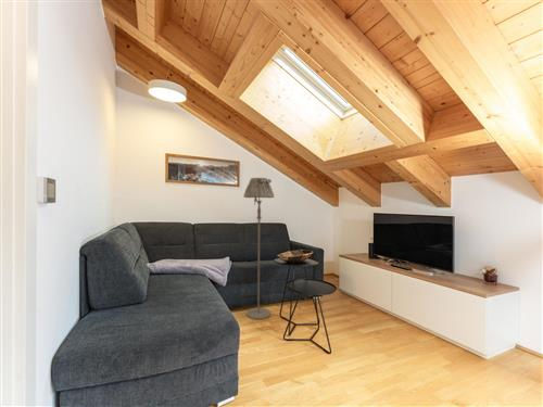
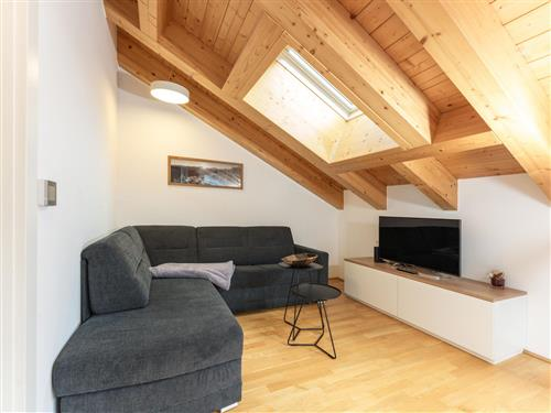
- floor lamp (258, 245)
